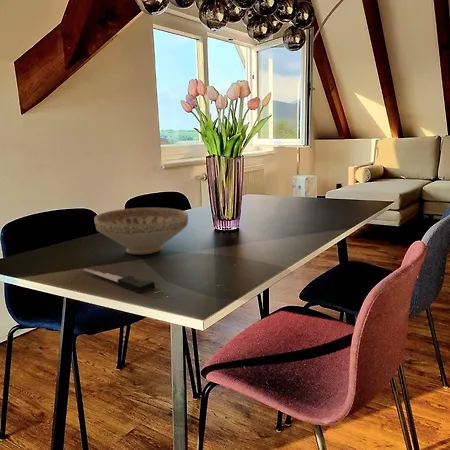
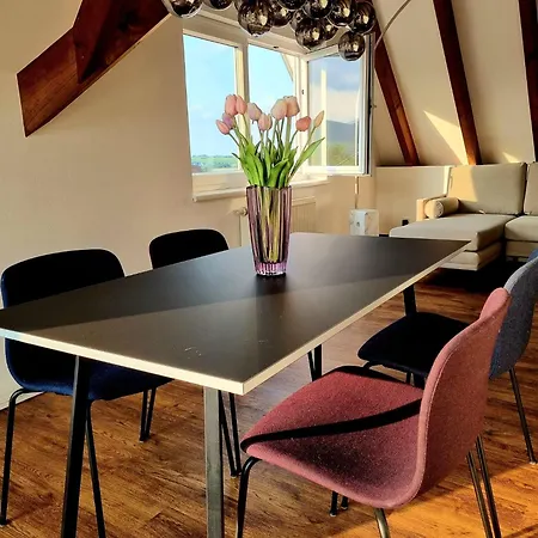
- candle (116, 276)
- decorative bowl (143, 232)
